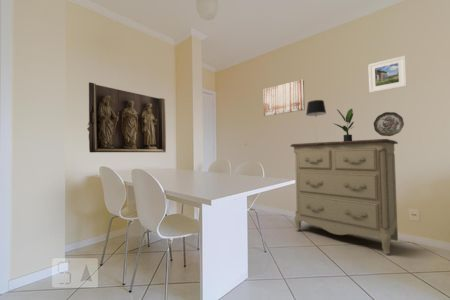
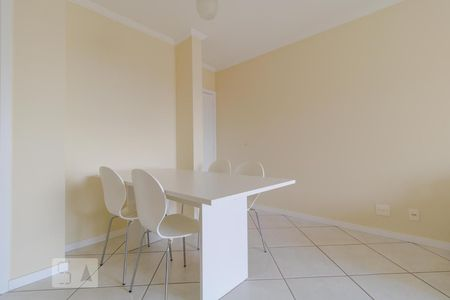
- table lamp (316, 126)
- decorative plate (388, 124)
- wall relief (130, 121)
- wall art (282, 99)
- potted plant (344, 126)
- dresser (341, 188)
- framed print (386, 75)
